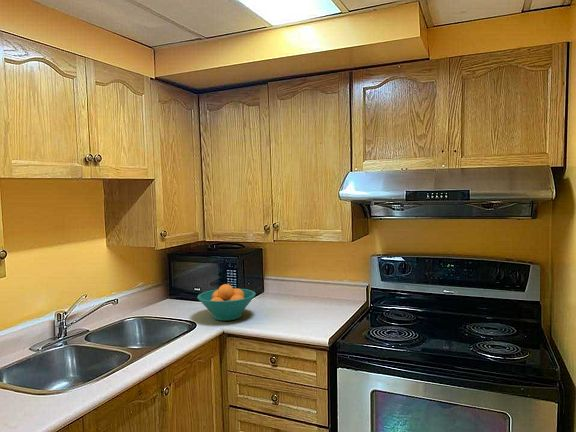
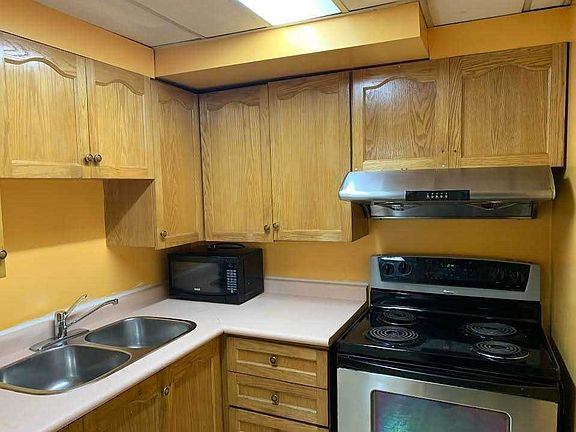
- fruit bowl (226, 300)
